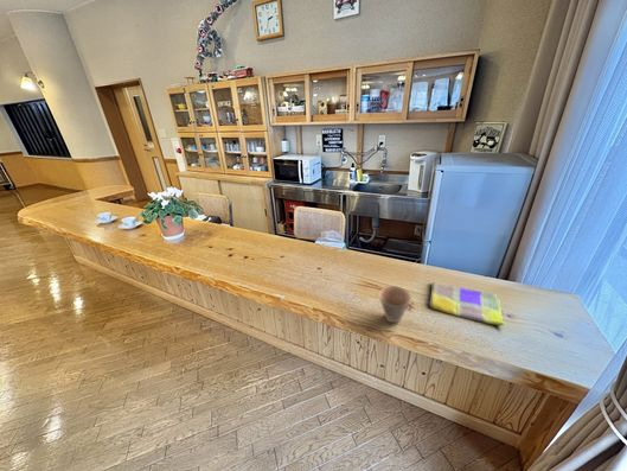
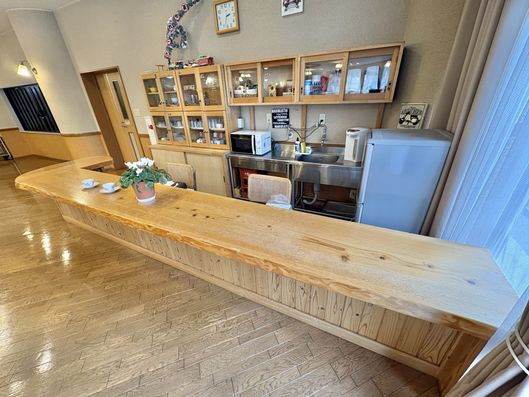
- dish towel (463, 300)
- cup (392, 306)
